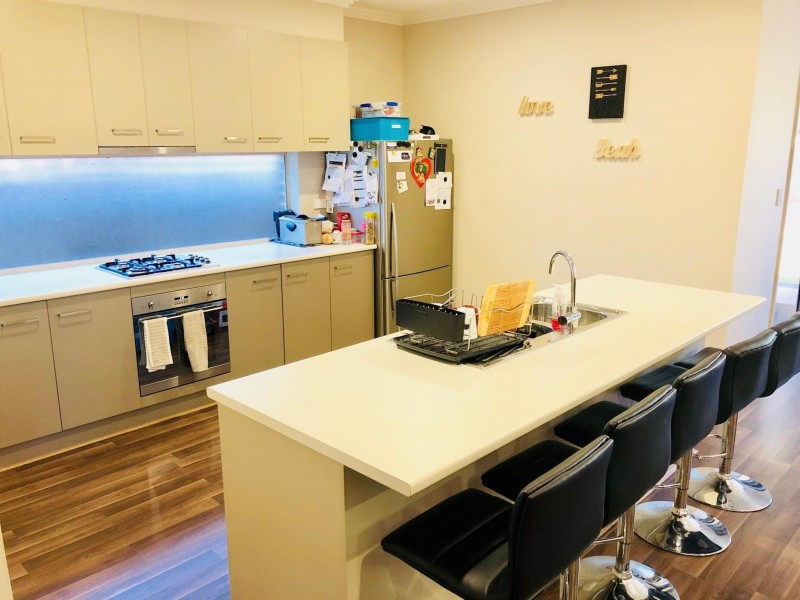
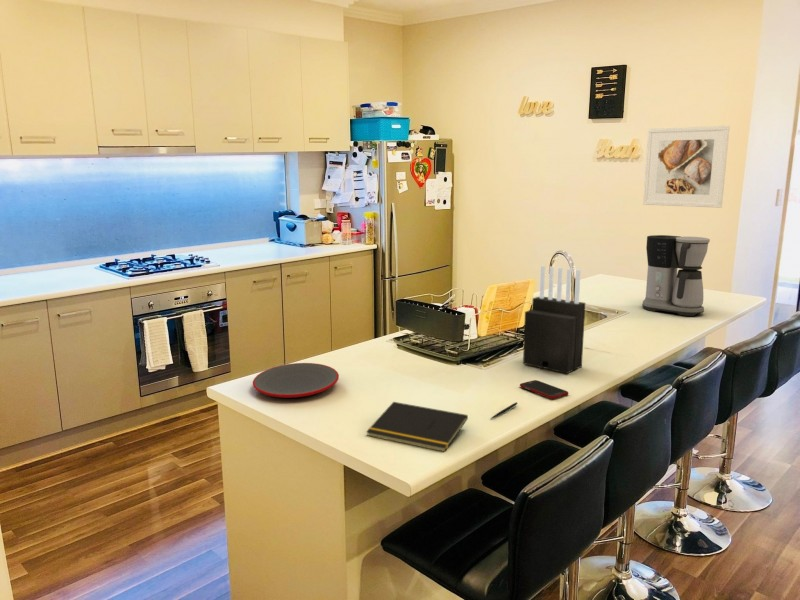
+ knife block (552, 318)
+ coffee maker (673, 274)
+ cell phone (543, 389)
+ notepad (417, 425)
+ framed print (684, 167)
+ pen (503, 410)
+ plate (296, 380)
